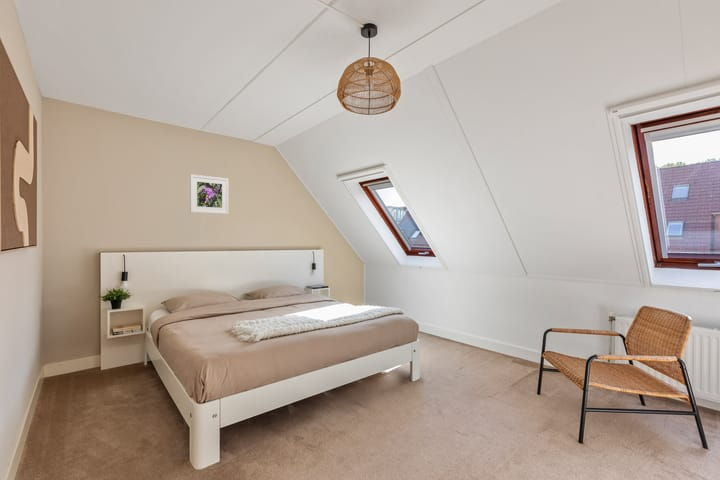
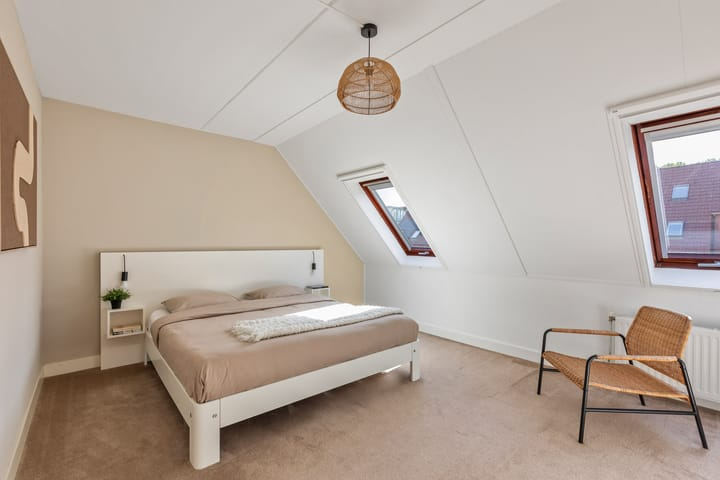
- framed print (209, 195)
